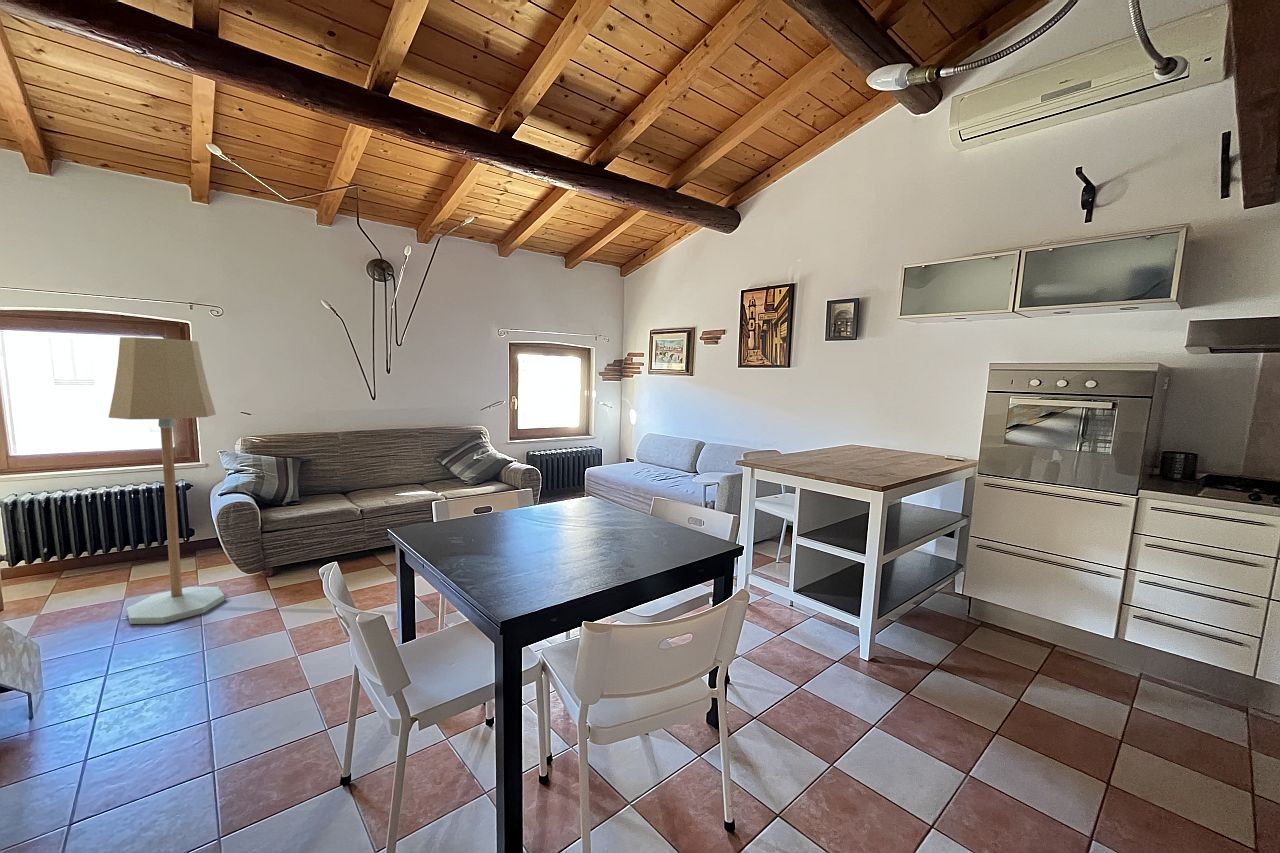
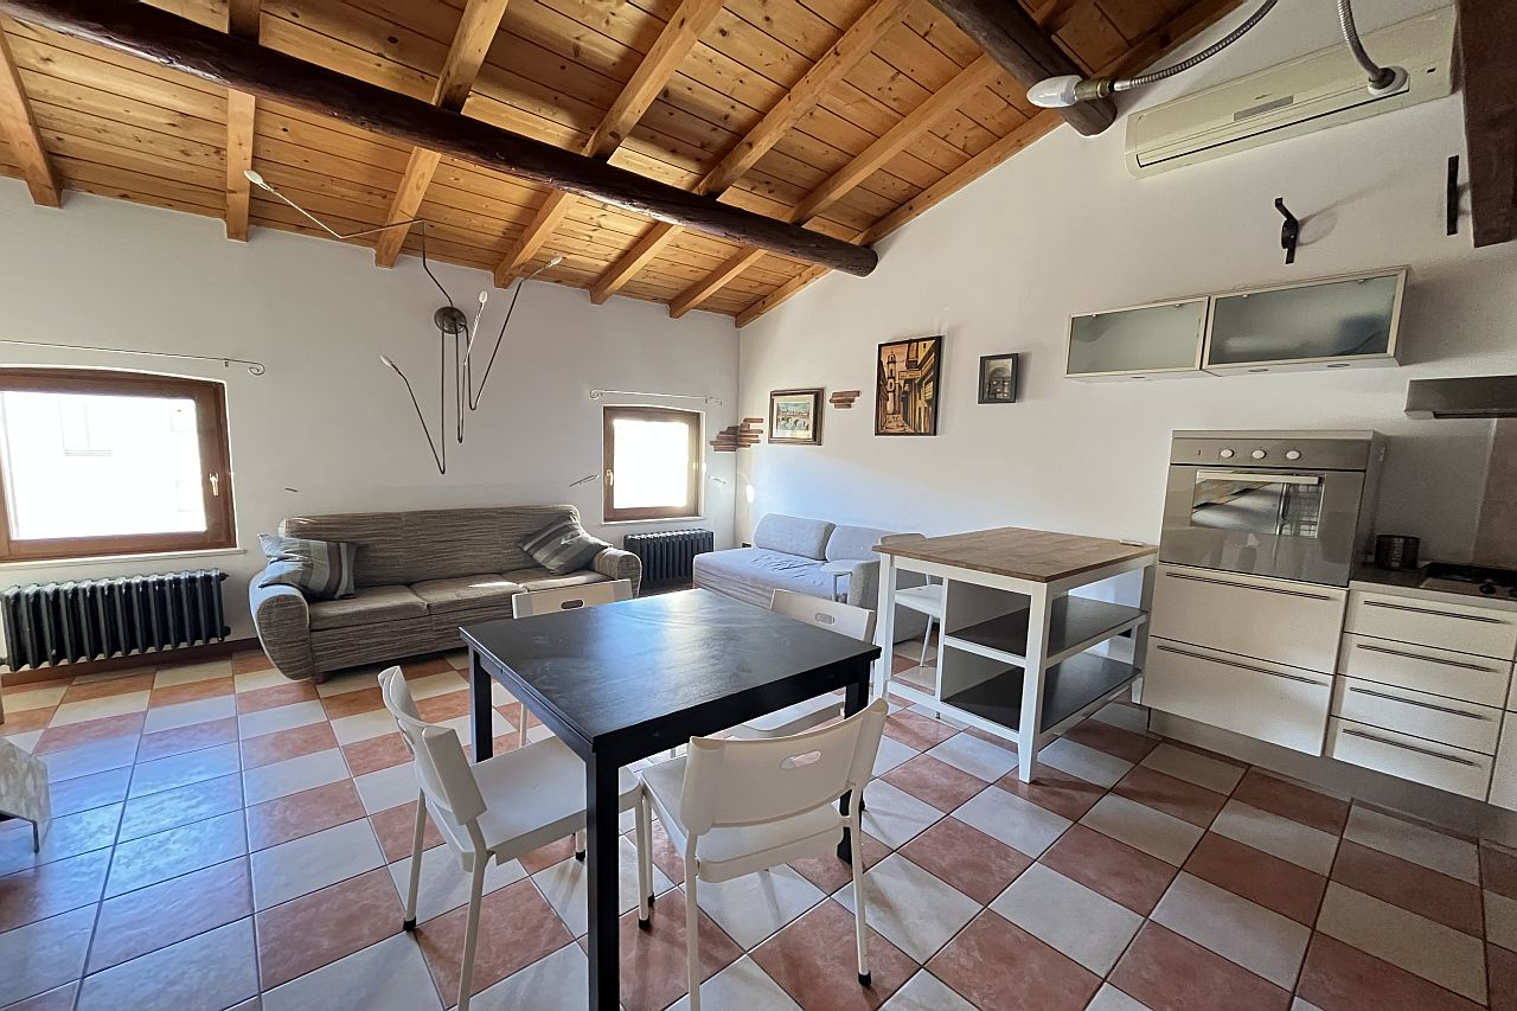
- floor lamp (169, 476)
